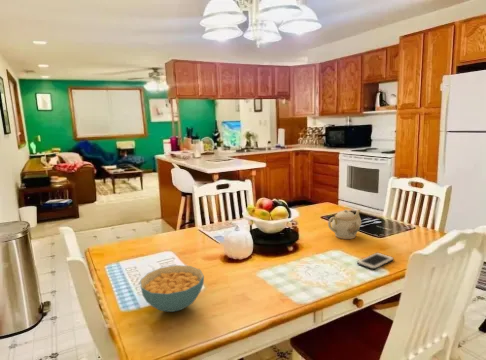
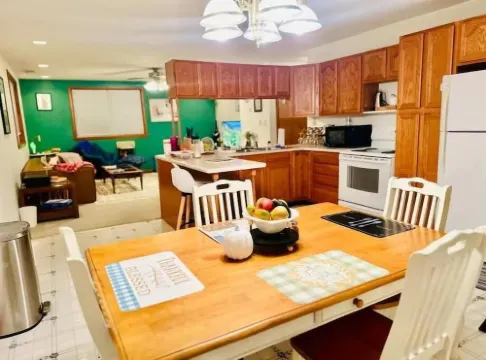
- teapot (344, 222)
- cereal bowl (173, 292)
- cell phone (375, 260)
